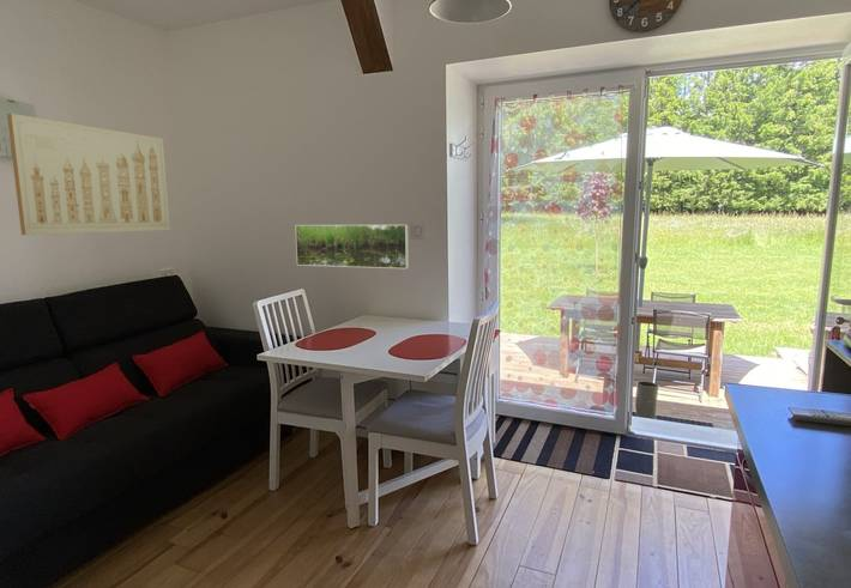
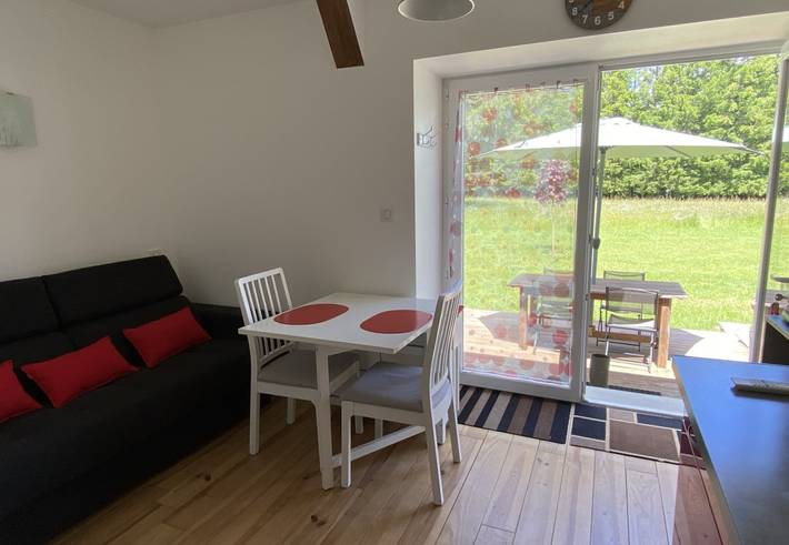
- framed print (350, 245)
- wall art (101, 181)
